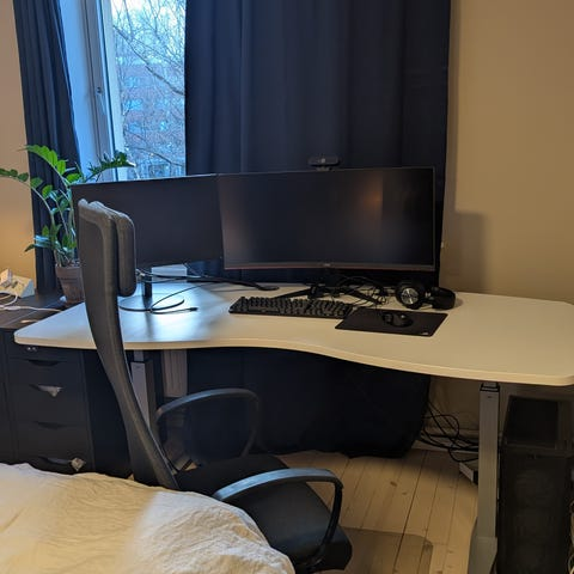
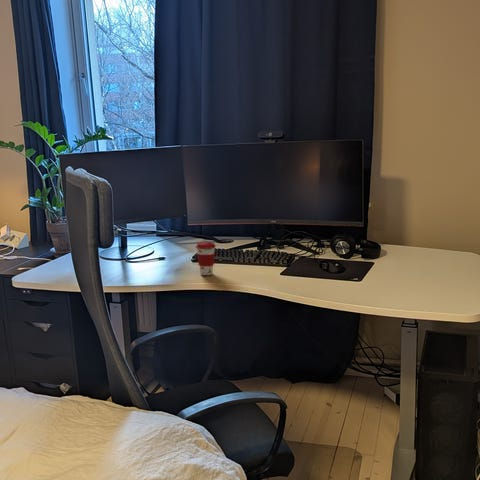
+ coffee cup (206, 258)
